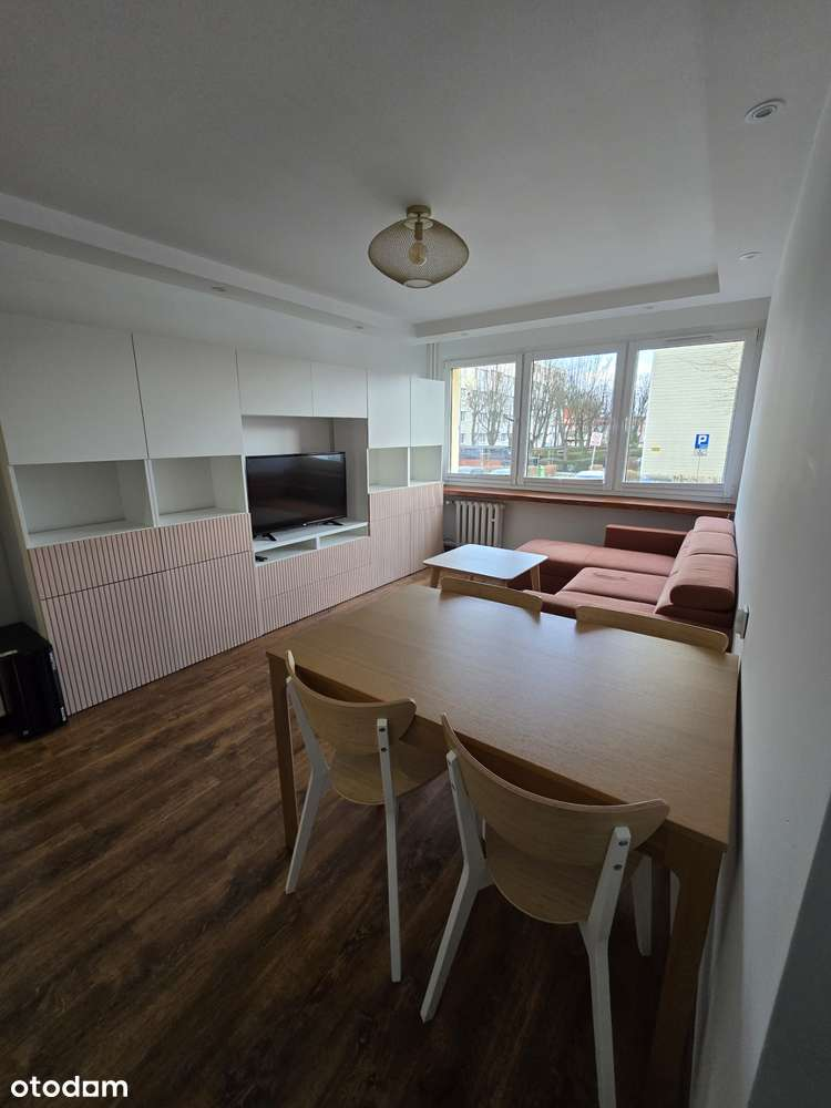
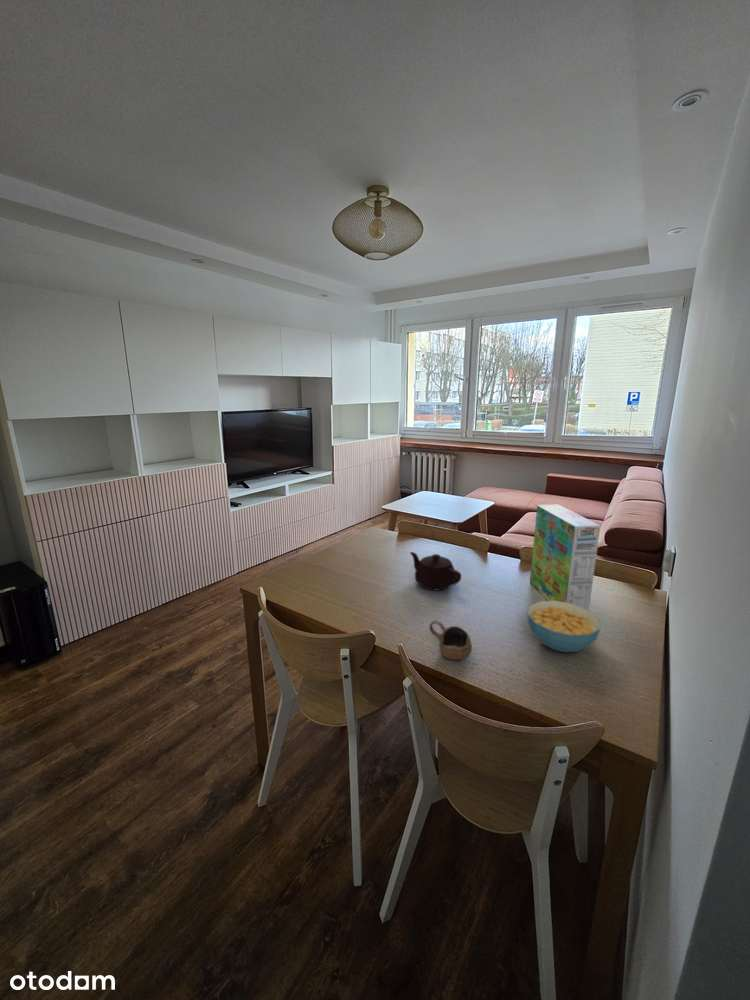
+ cereal box (561, 557)
+ cup (452, 637)
+ teapot (433, 569)
+ cereal bowl (561, 631)
